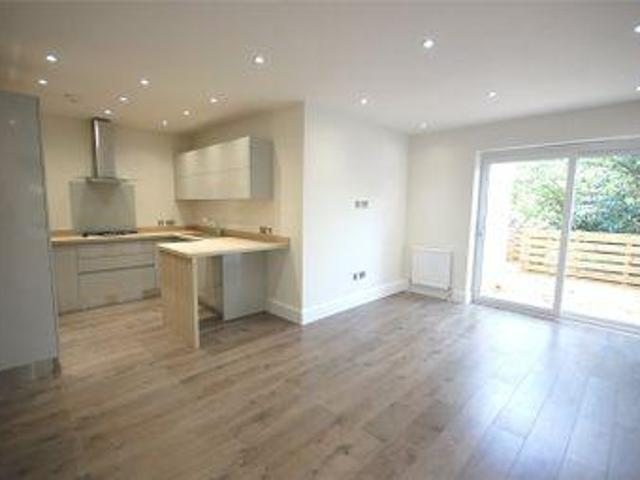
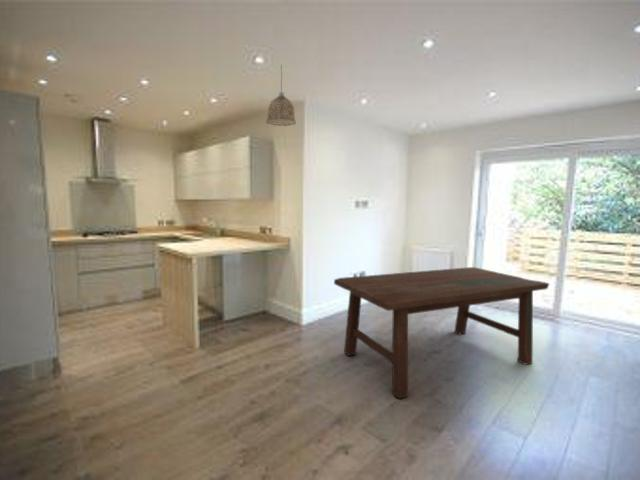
+ pendant lamp (281, 93)
+ dining table (434, 310)
